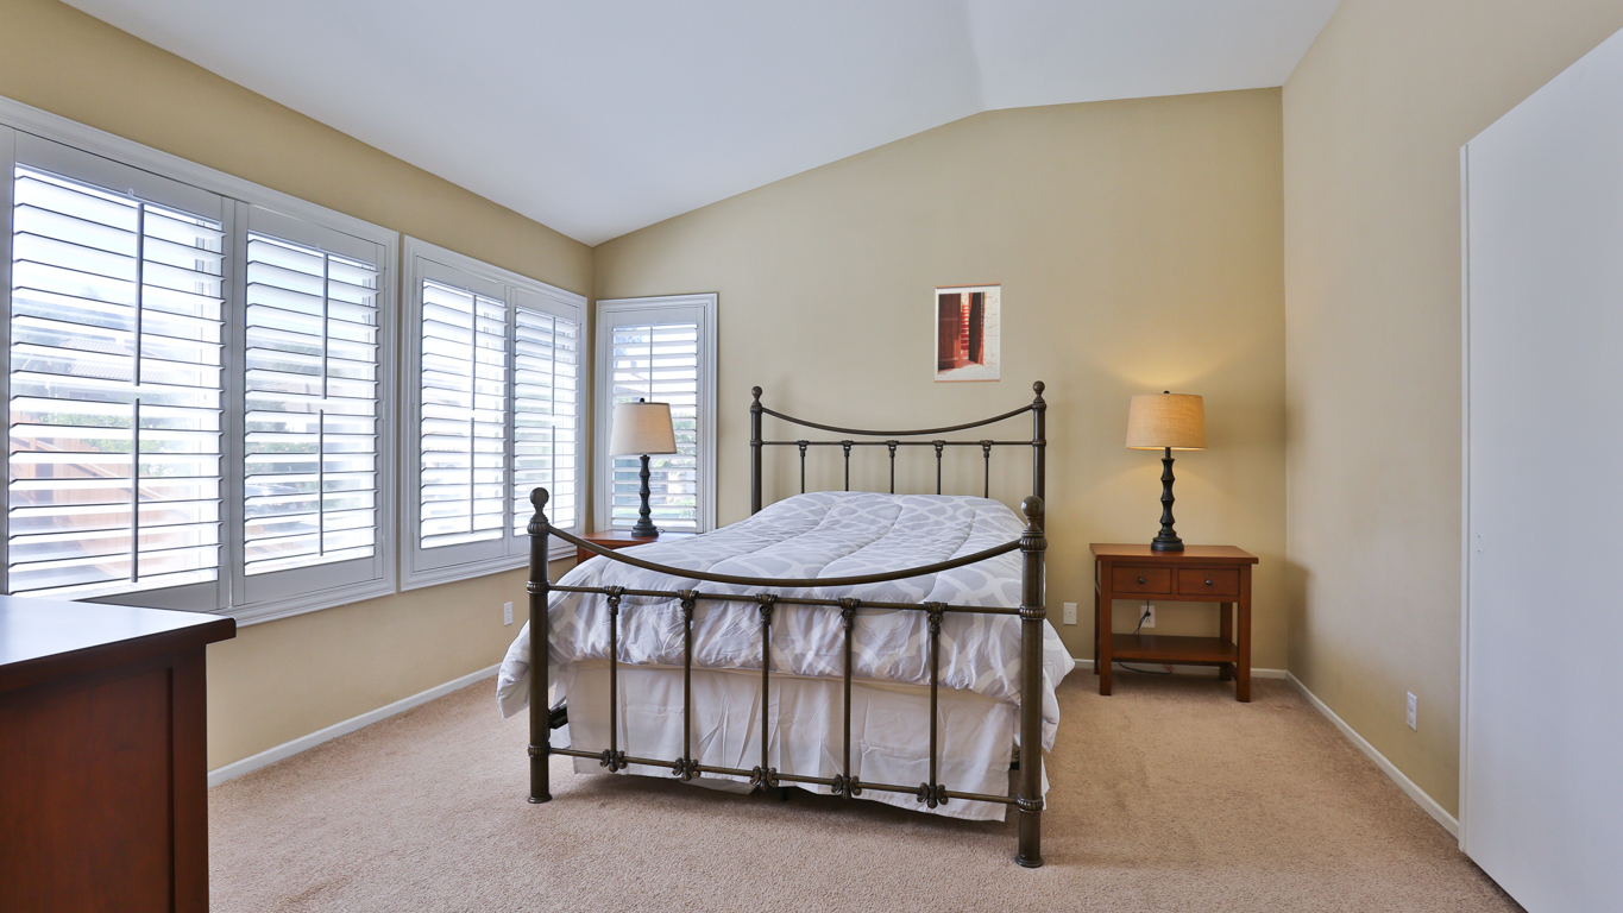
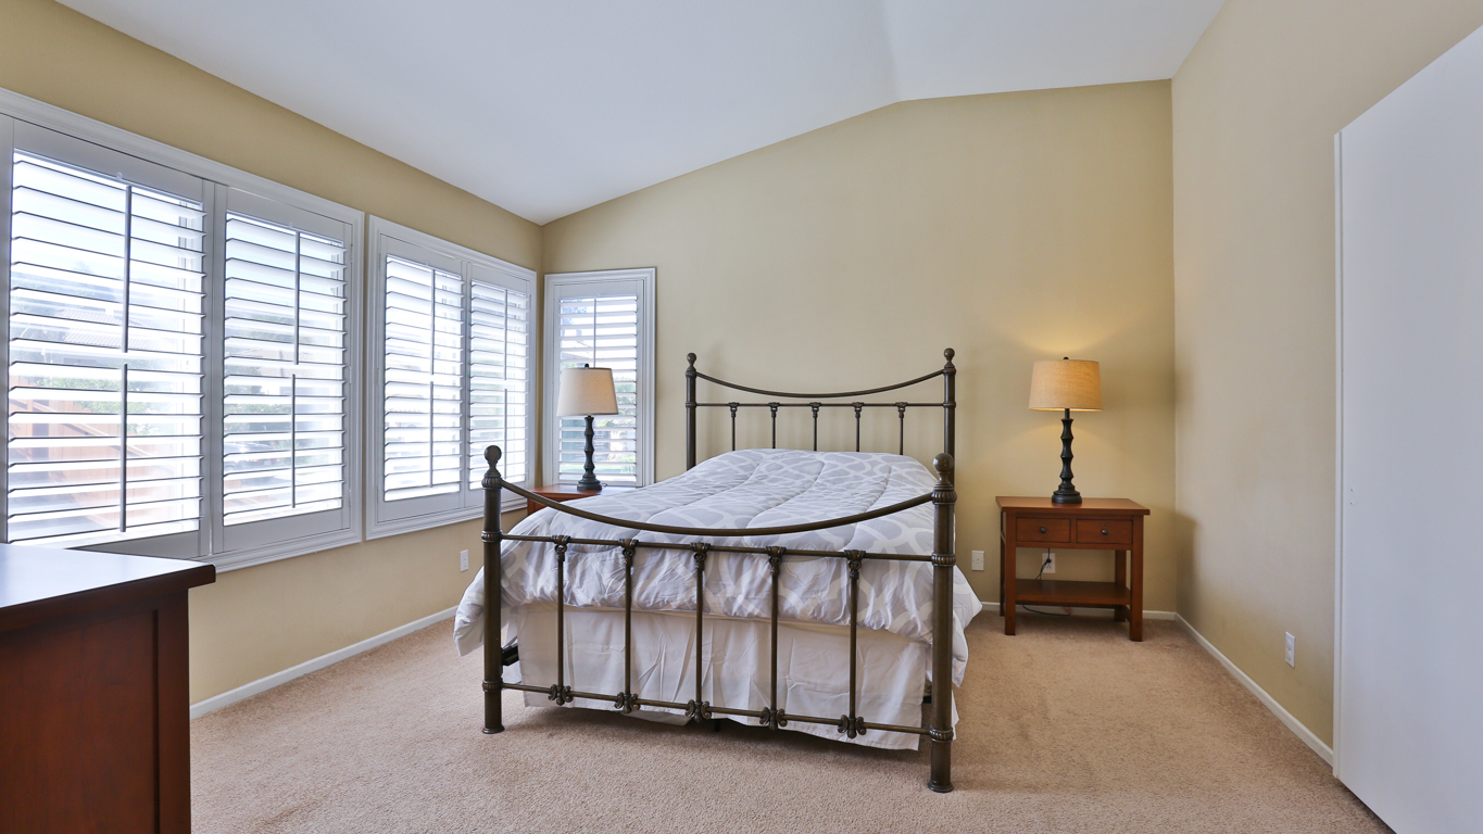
- wall art (967, 333)
